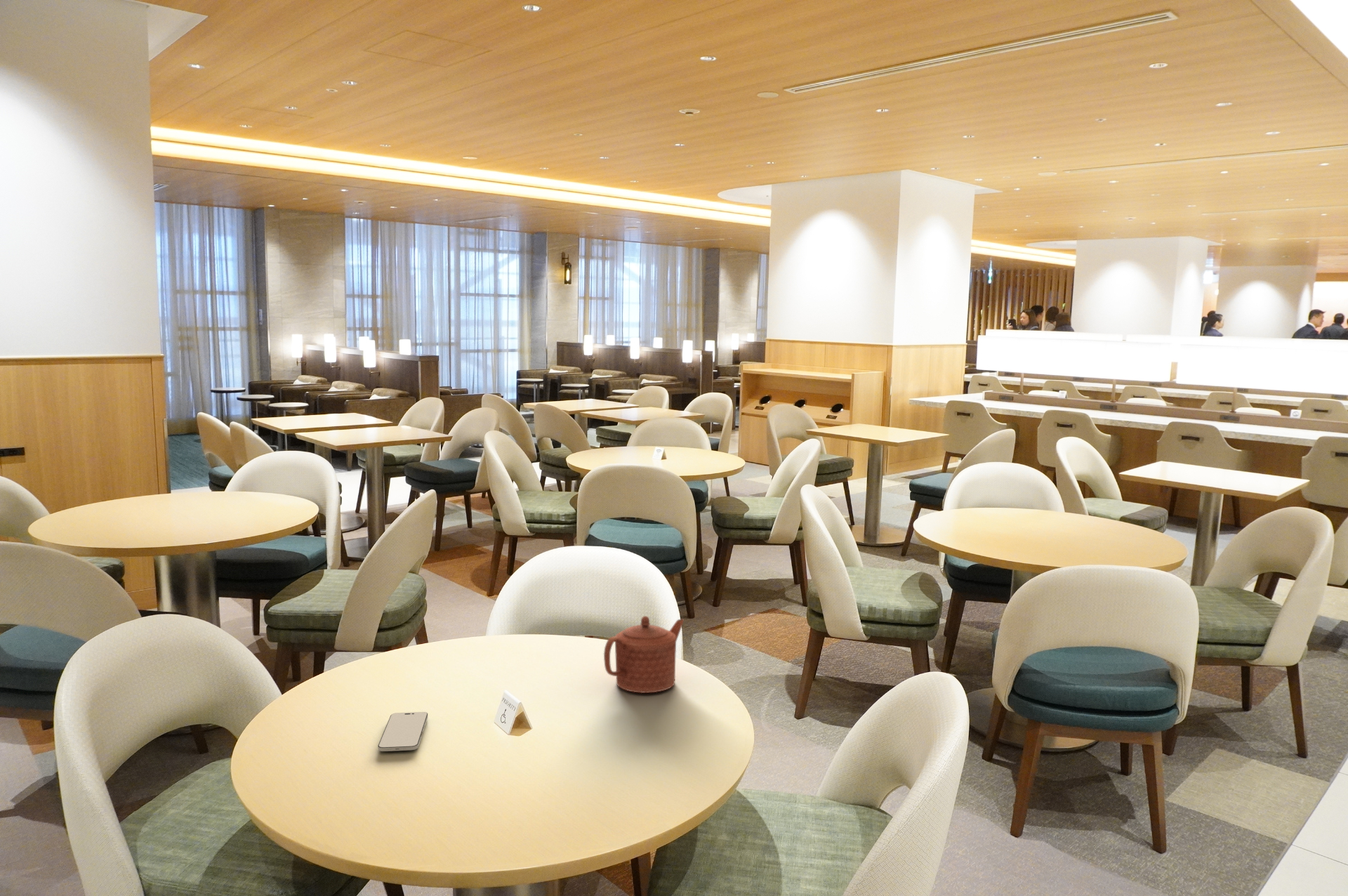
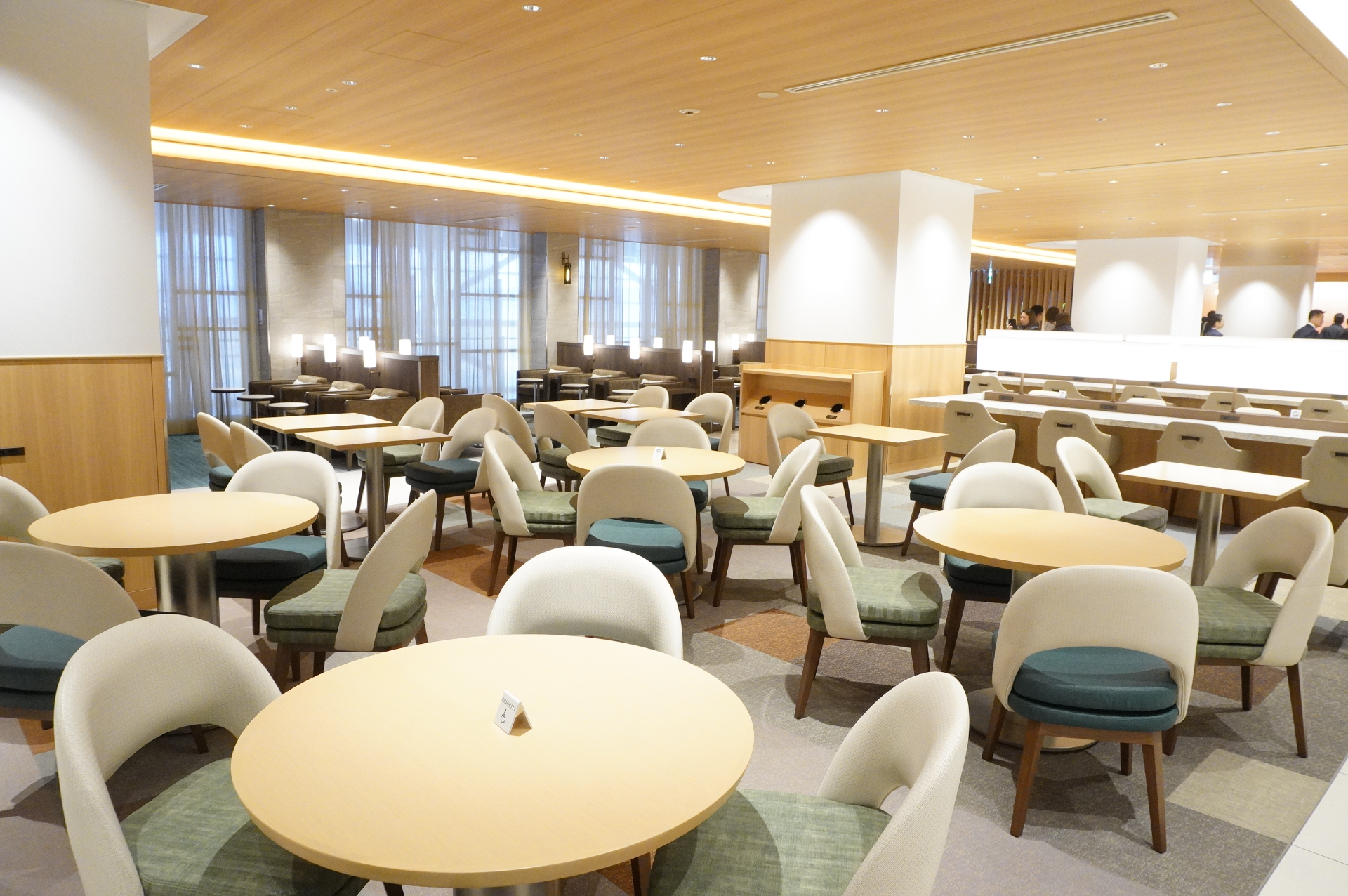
- teapot (646, 650)
- smartphone (404, 730)
